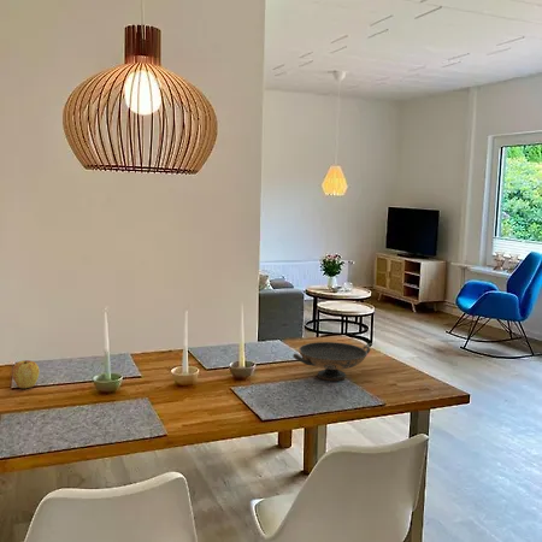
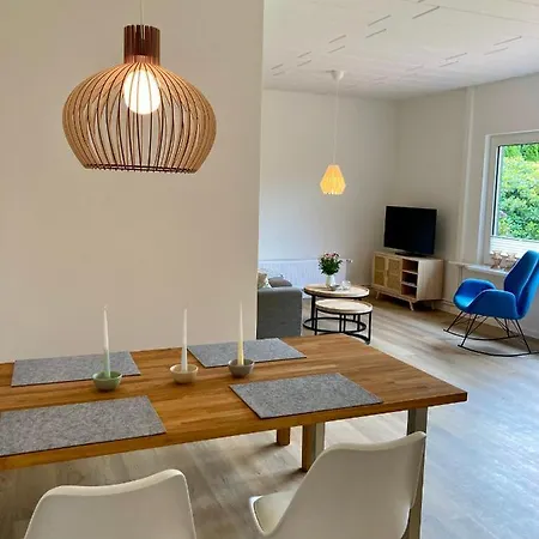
- apple (25, 373)
- decorative bowl (331, 363)
